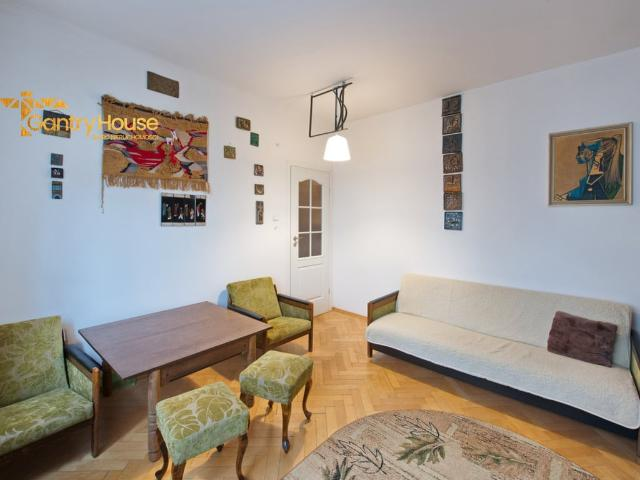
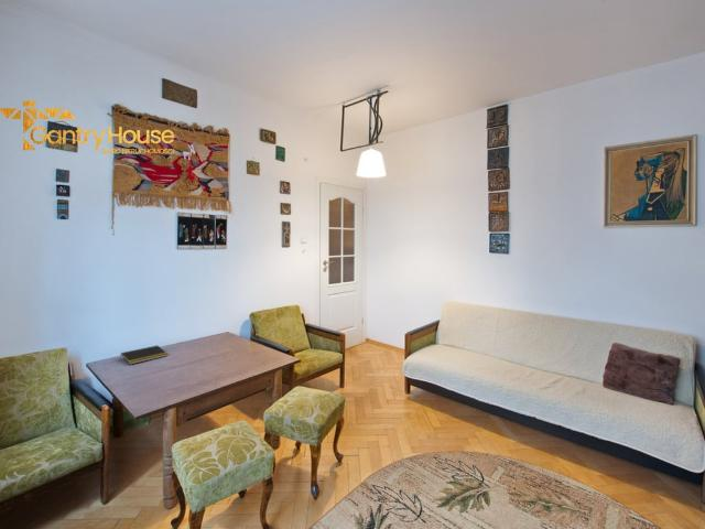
+ notepad (144, 354)
